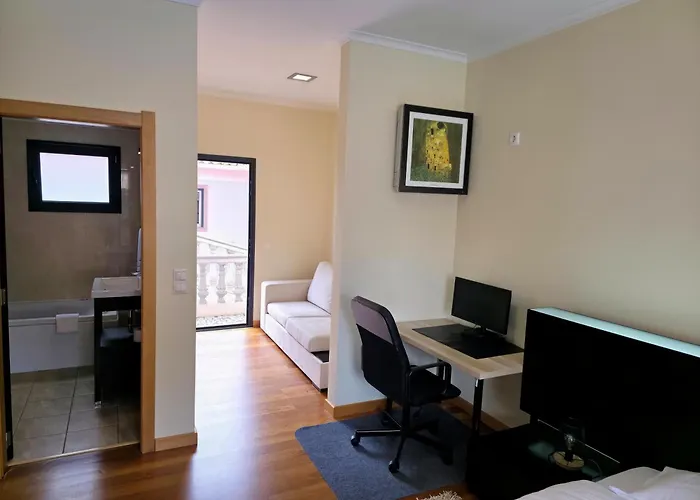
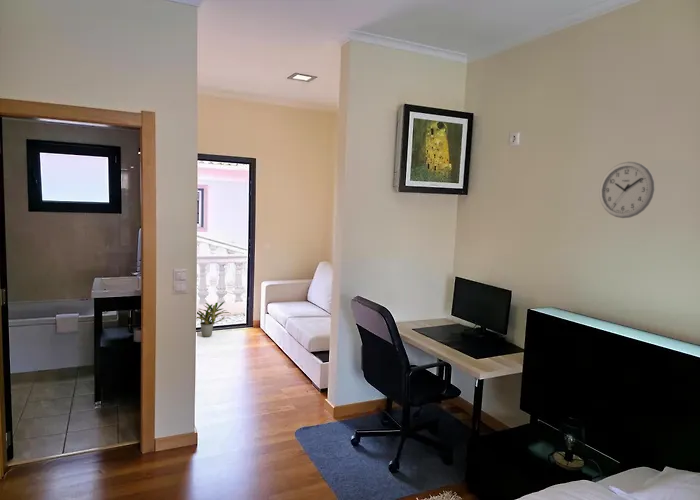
+ potted plant (209, 319)
+ wall clock (624, 189)
